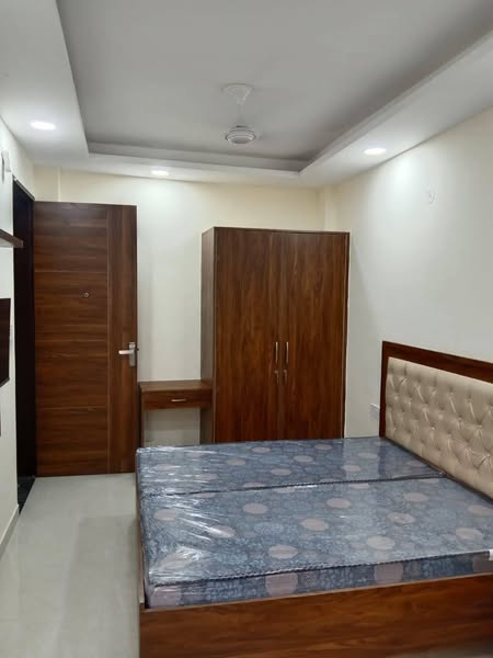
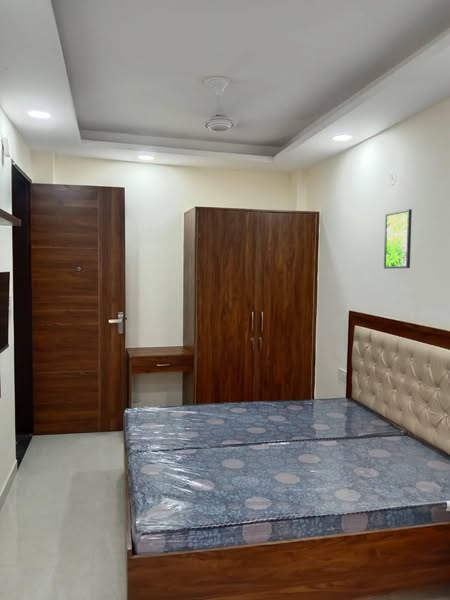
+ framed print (397, 240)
